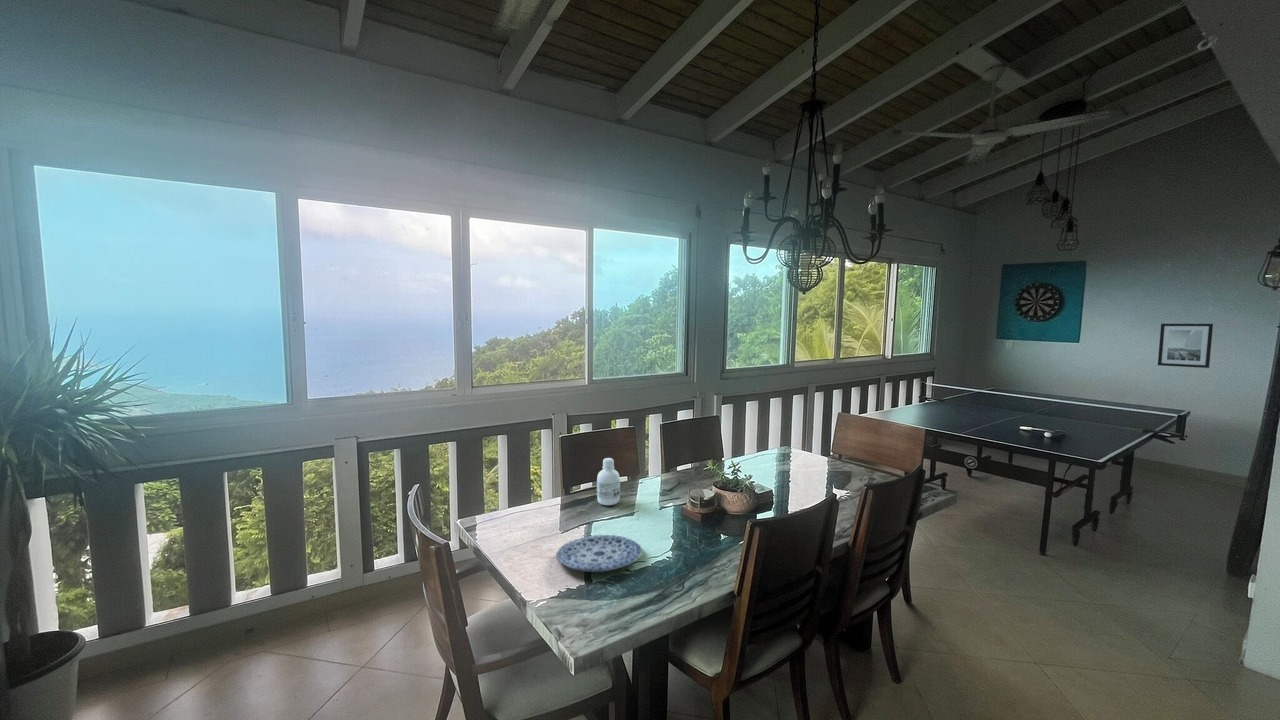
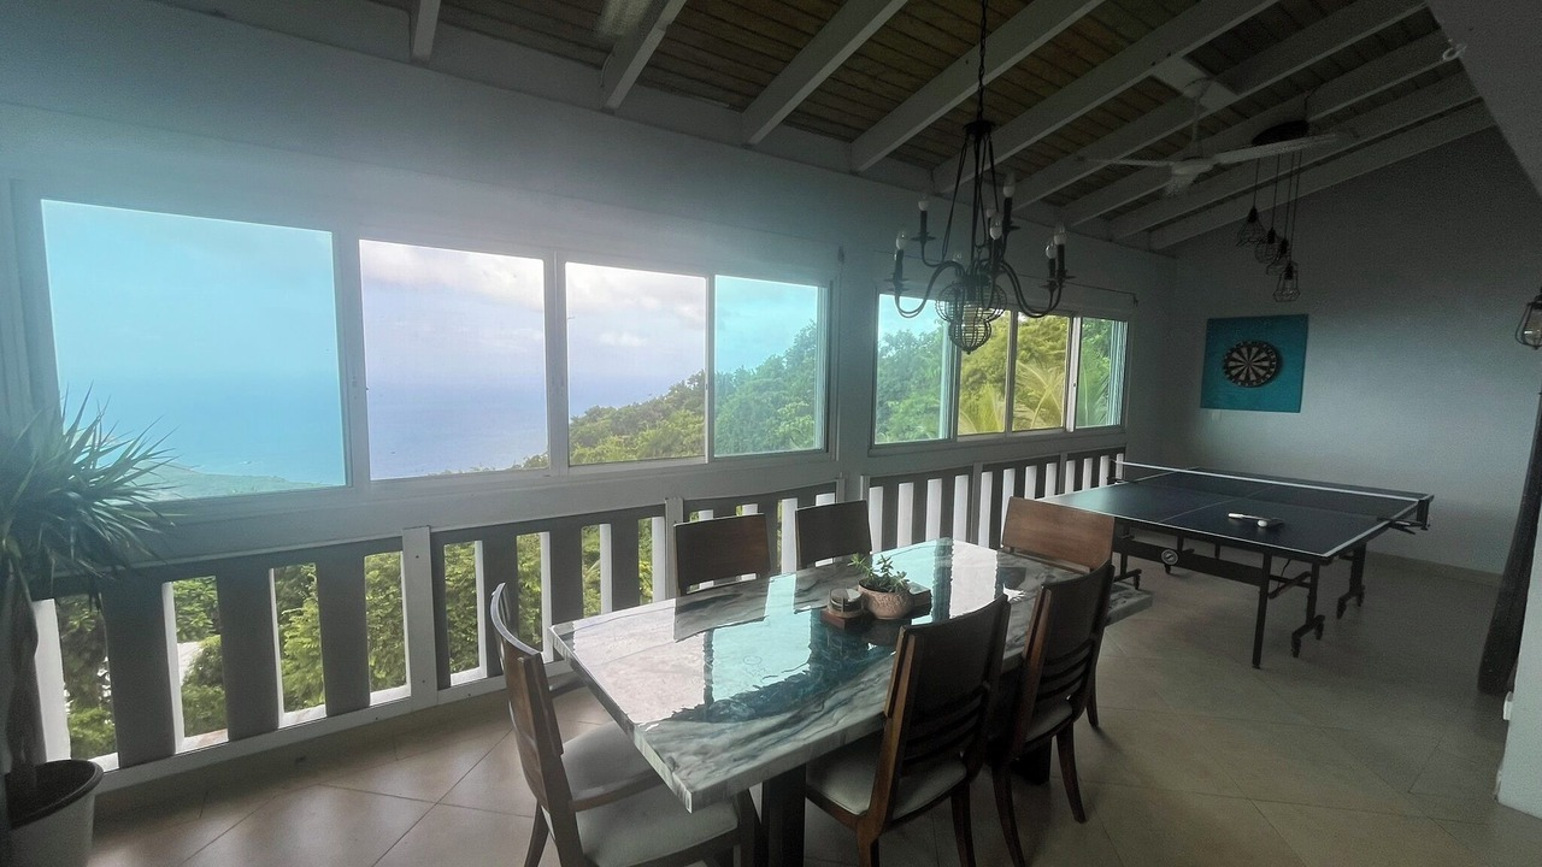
- bottle (608, 480)
- wall art (1184, 345)
- plate (599, 552)
